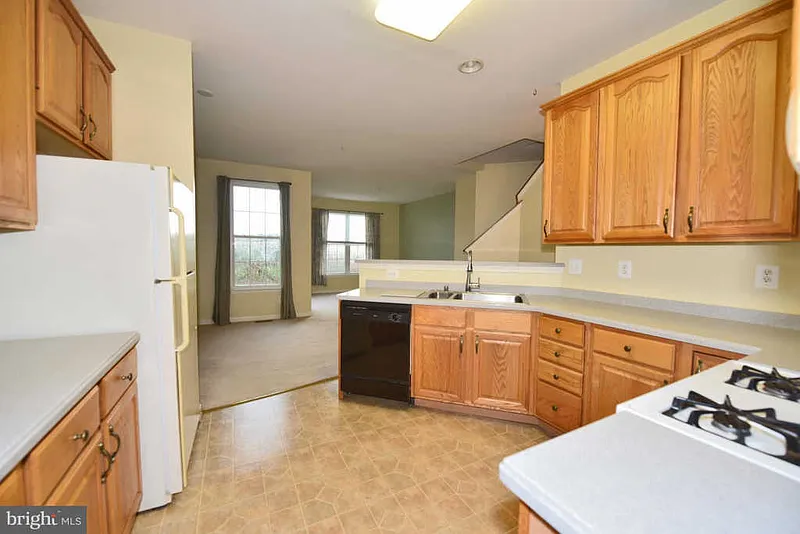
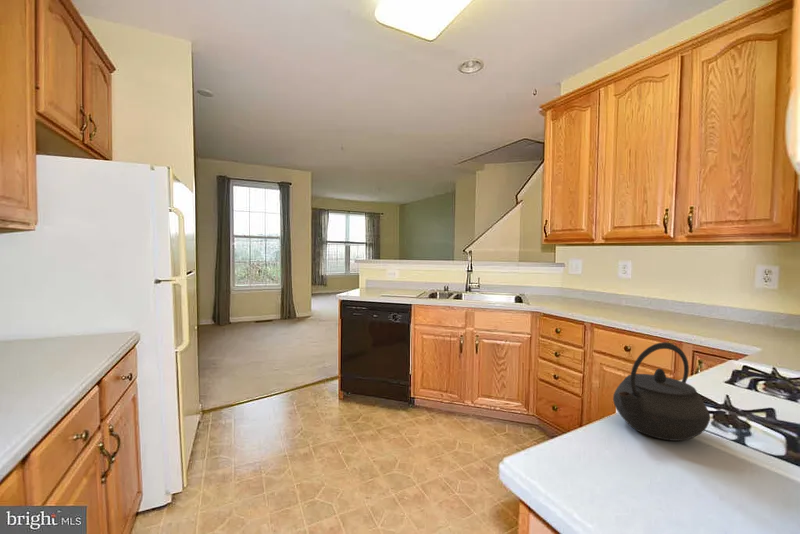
+ kettle (655, 386)
